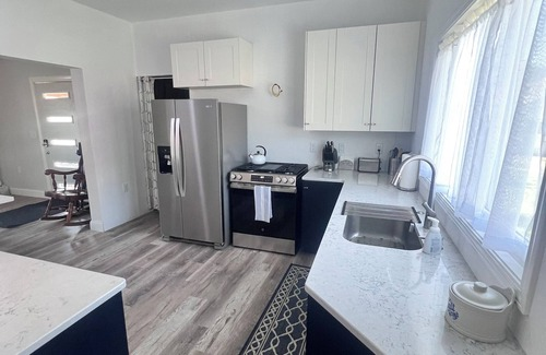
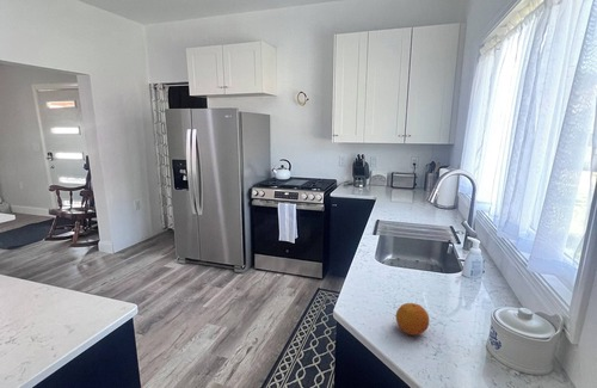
+ fruit (412, 318)
